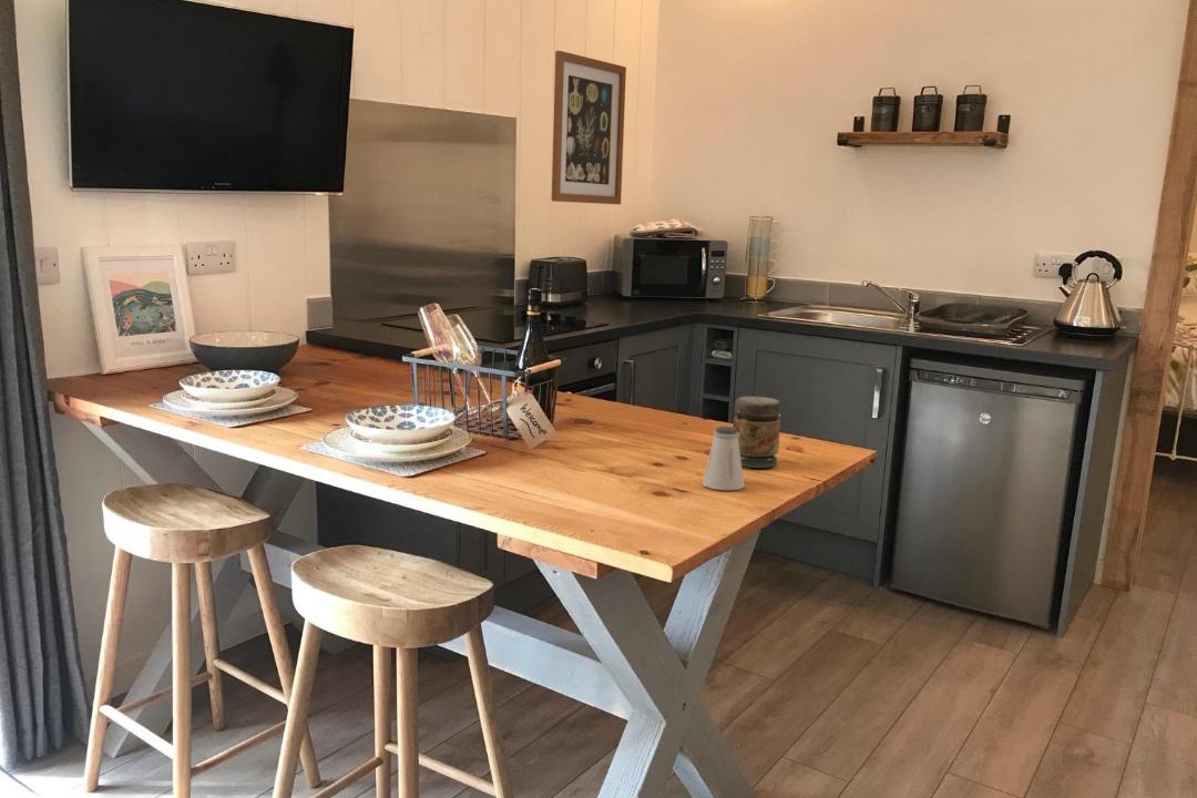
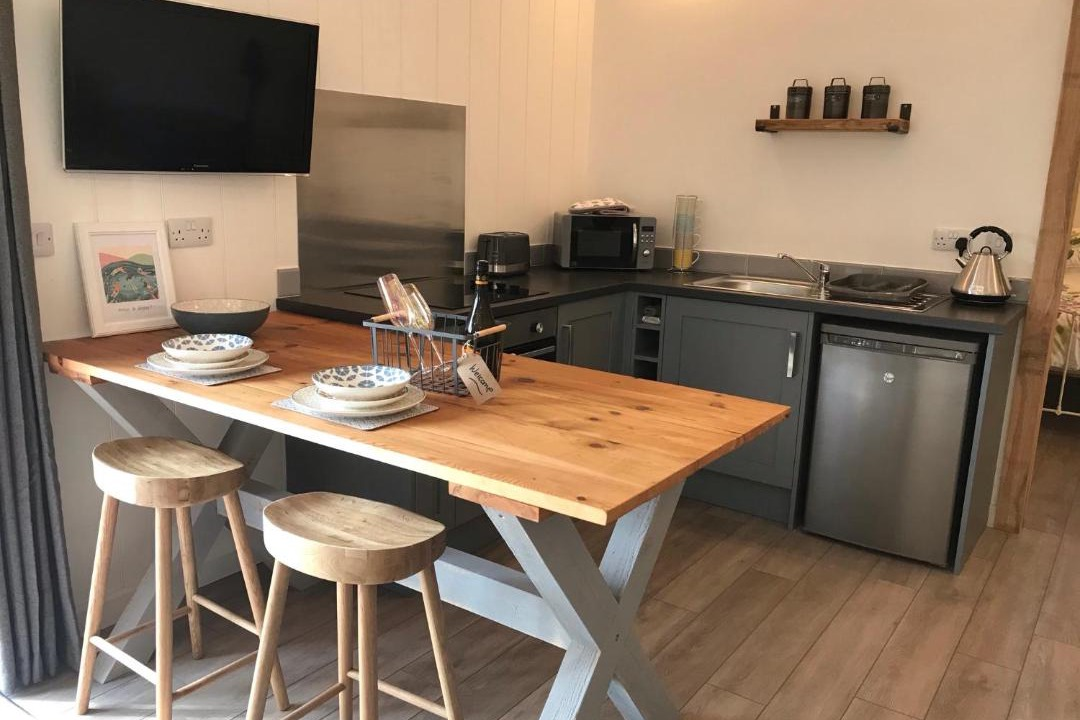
- saltshaker (725, 457)
- jar (756, 431)
- wall art (590, 132)
